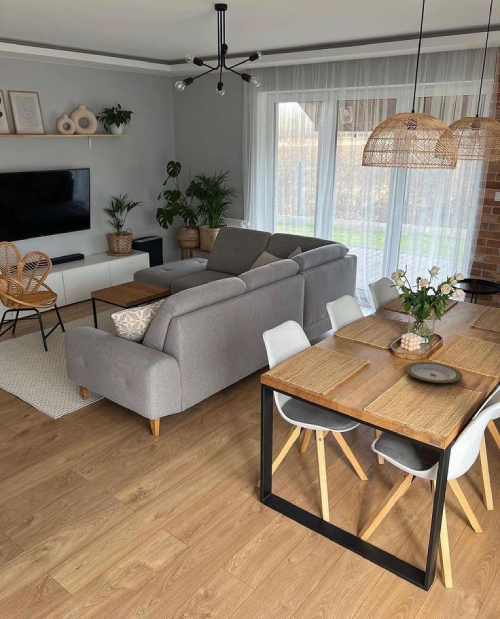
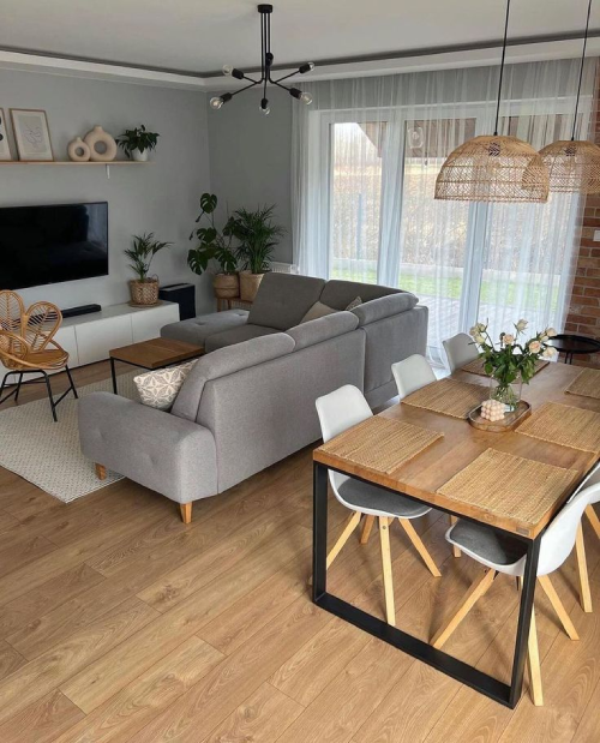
- plate (433, 373)
